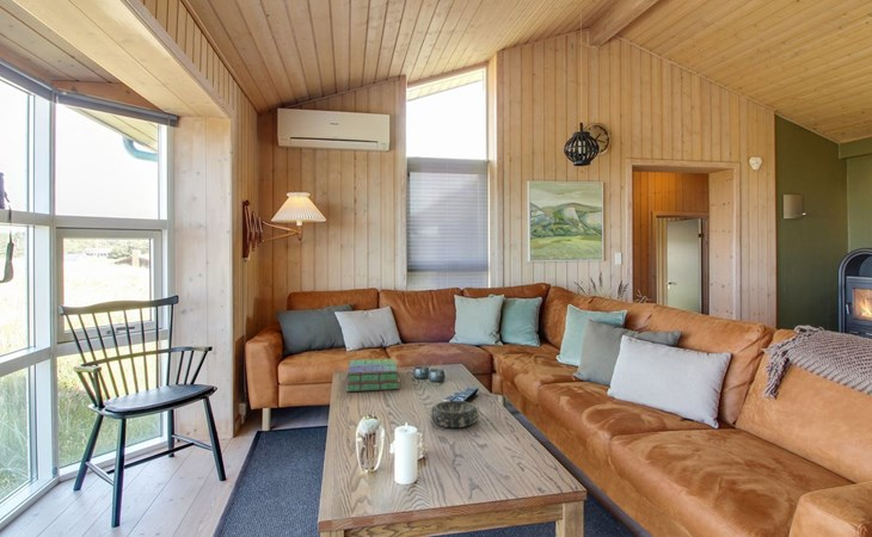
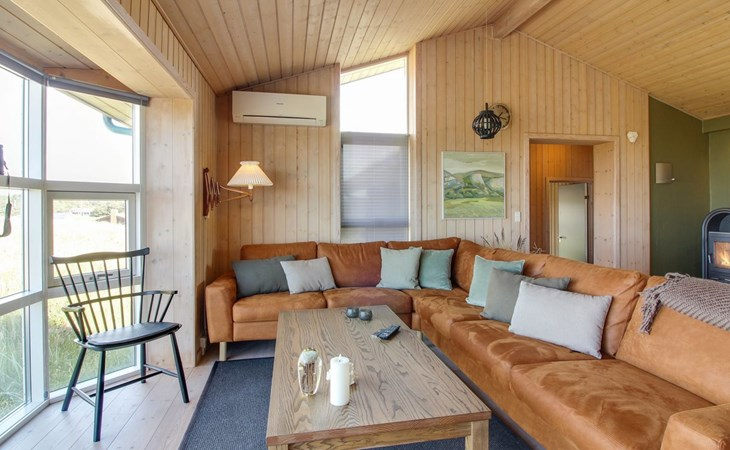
- stack of books (373, 372)
- decorative bowl (454, 413)
